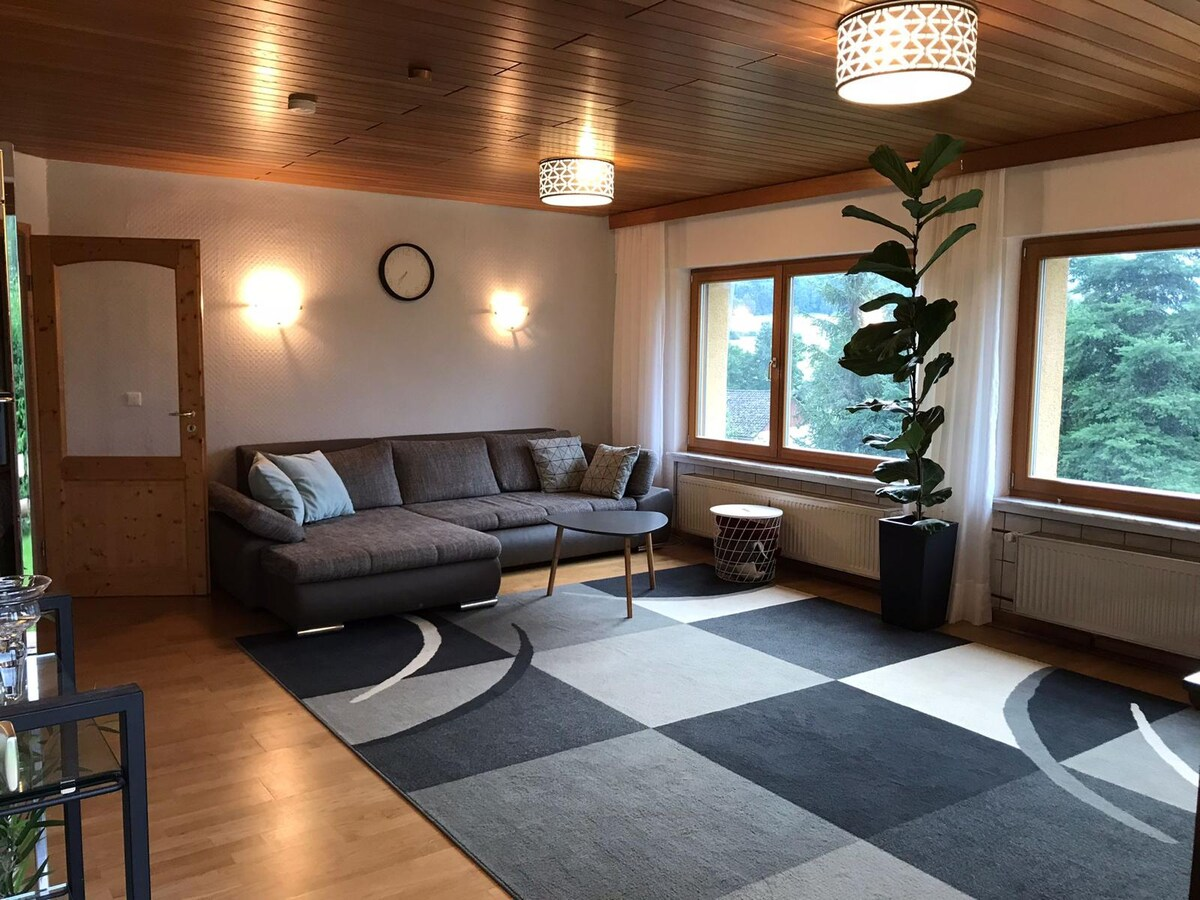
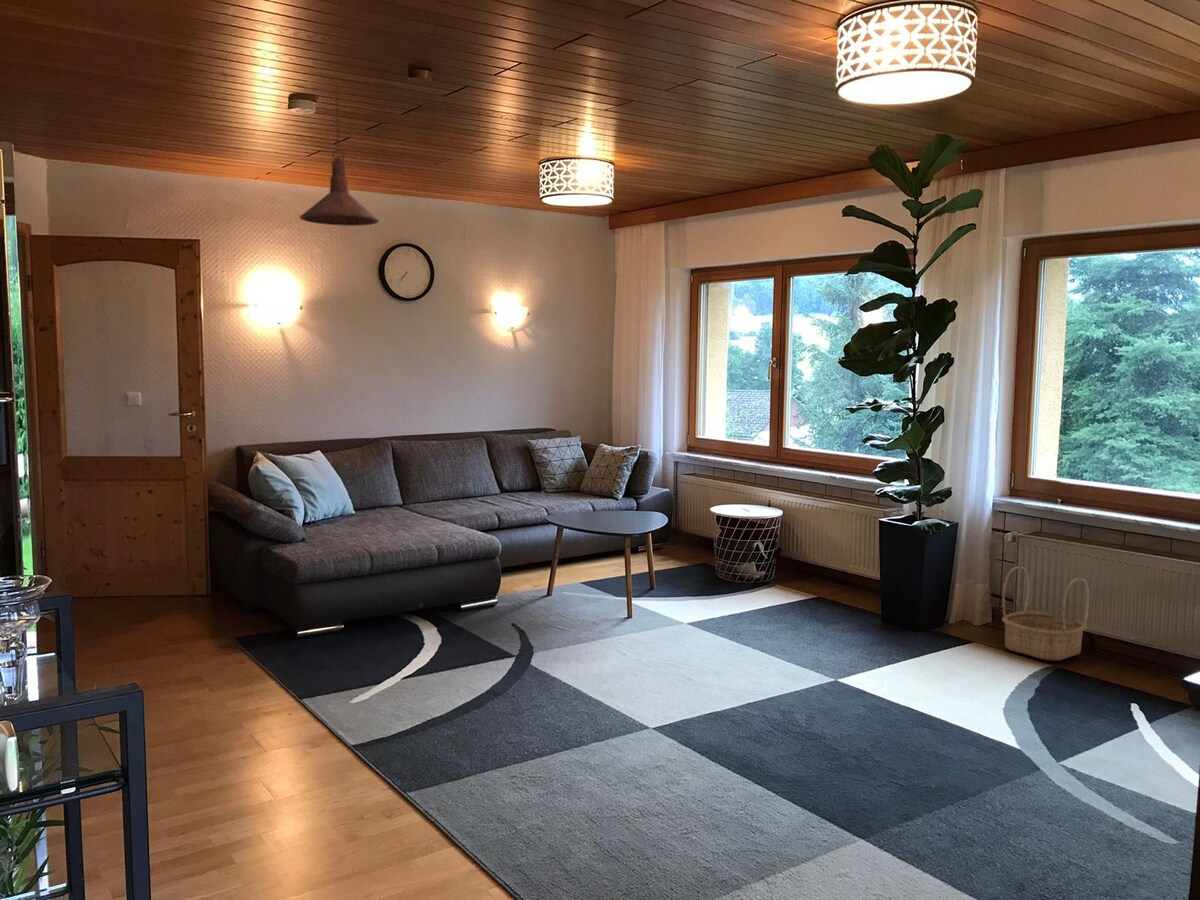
+ basket (1043, 612)
+ pendant light (338, 151)
